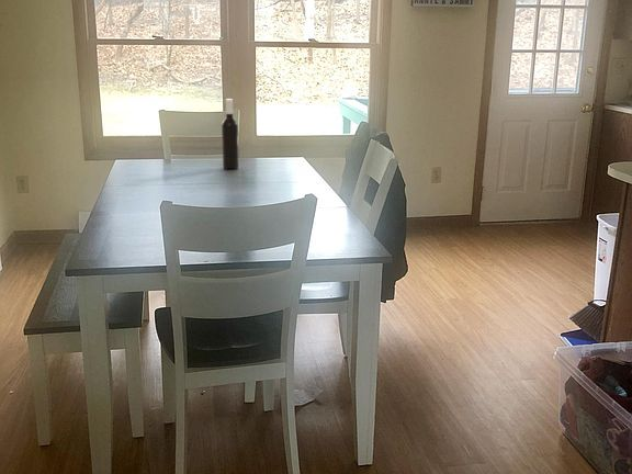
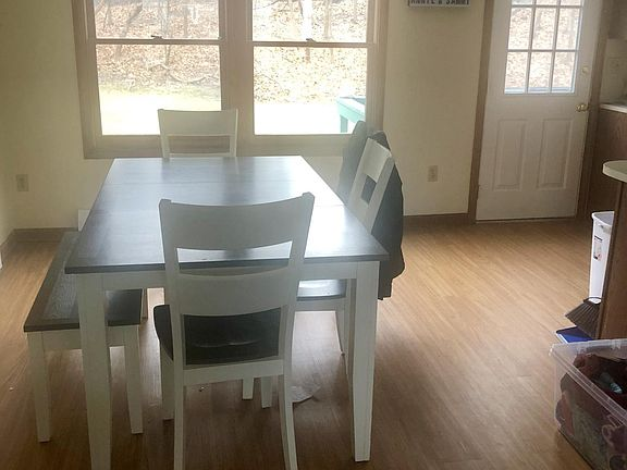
- wine bottle (229, 134)
